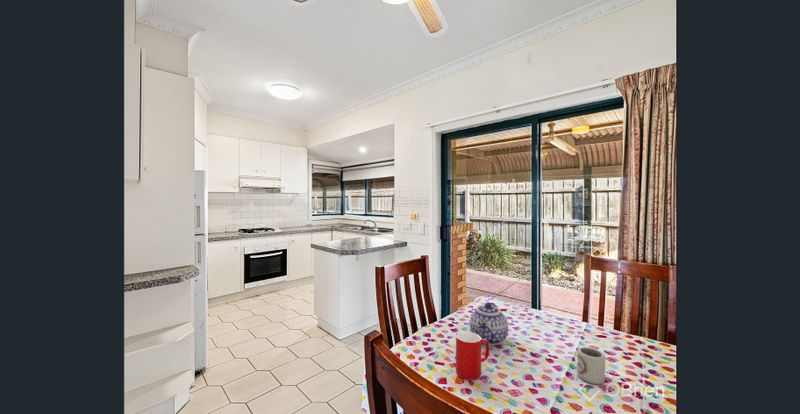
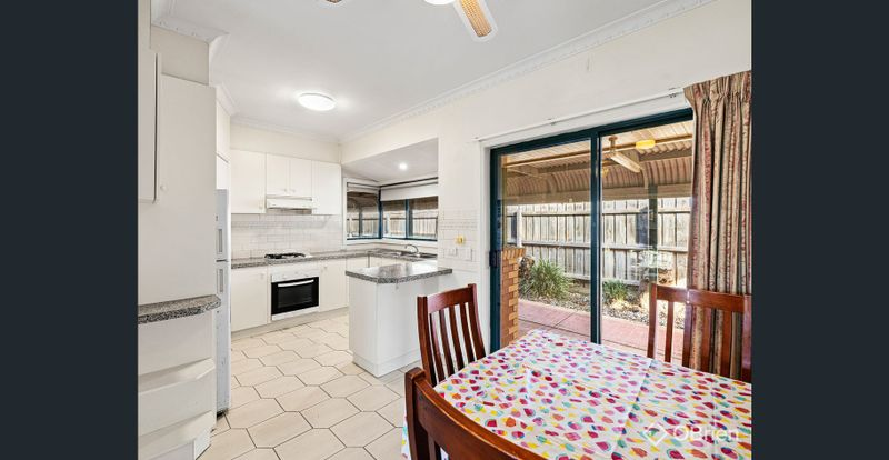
- teapot (488, 321)
- cup (588, 362)
- cup (473, 354)
